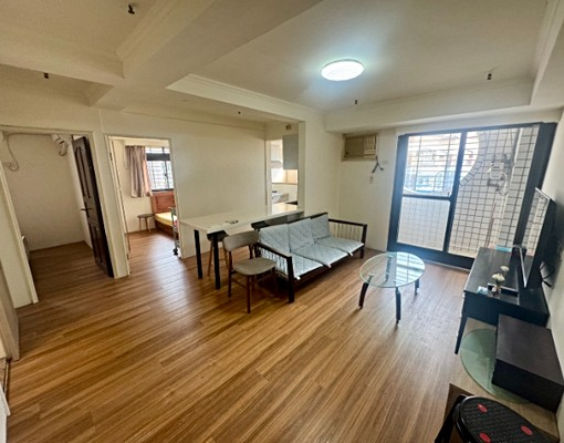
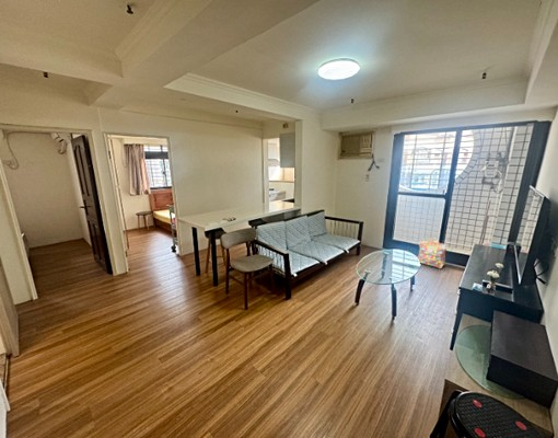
+ backpack (431, 251)
